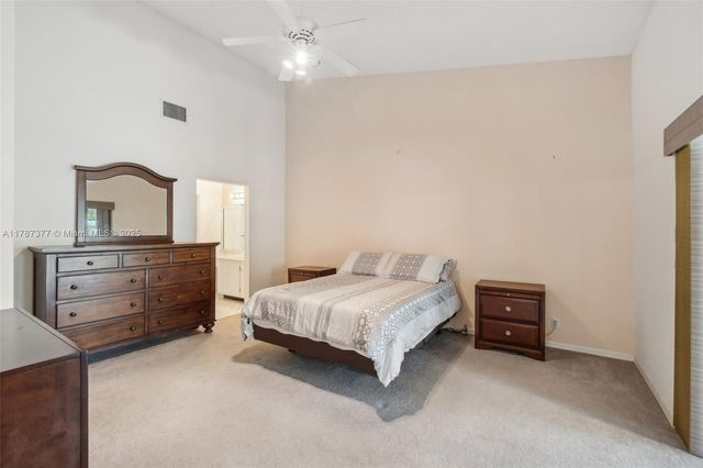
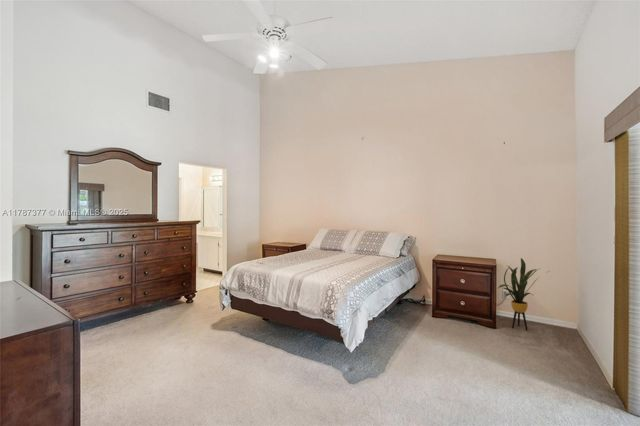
+ house plant (522, 294)
